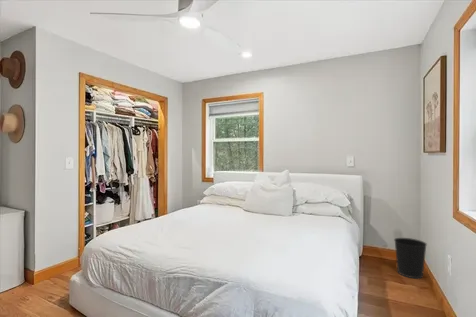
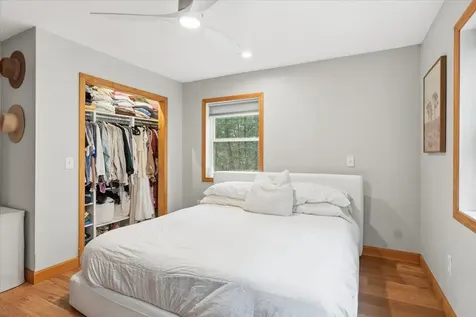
- wastebasket (409, 257)
